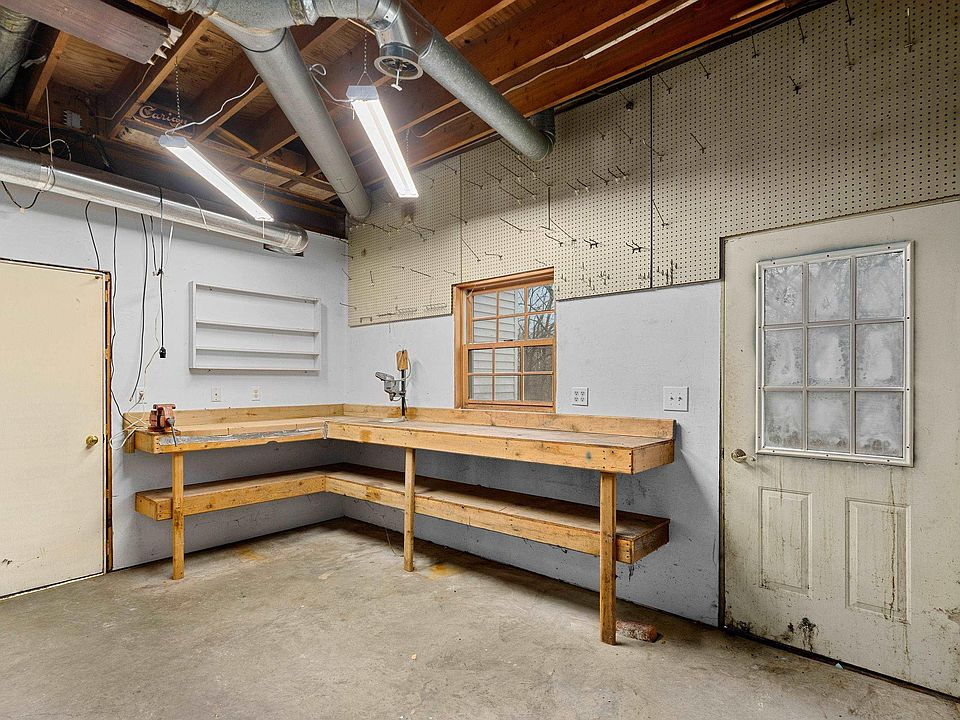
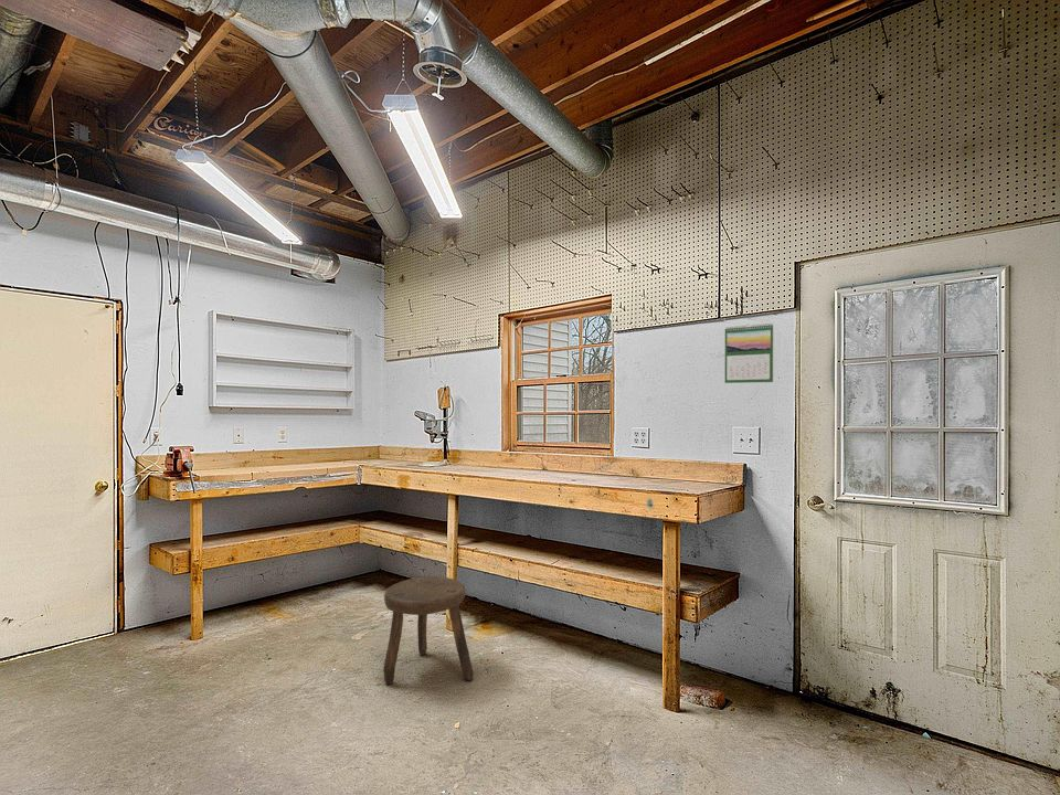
+ stool (425, 630)
+ calendar (748, 353)
